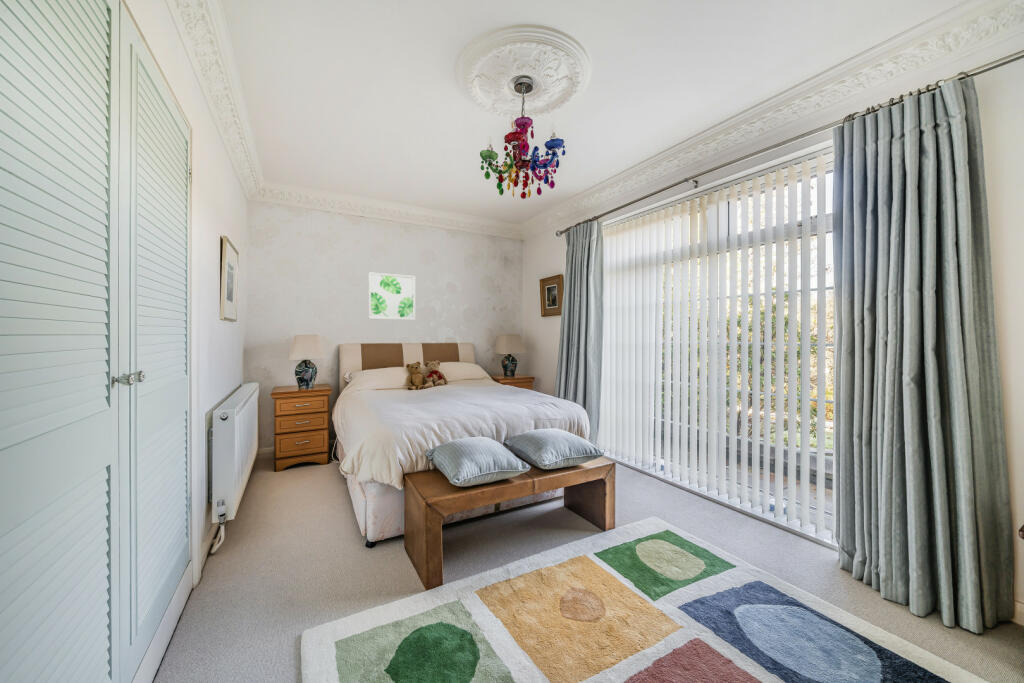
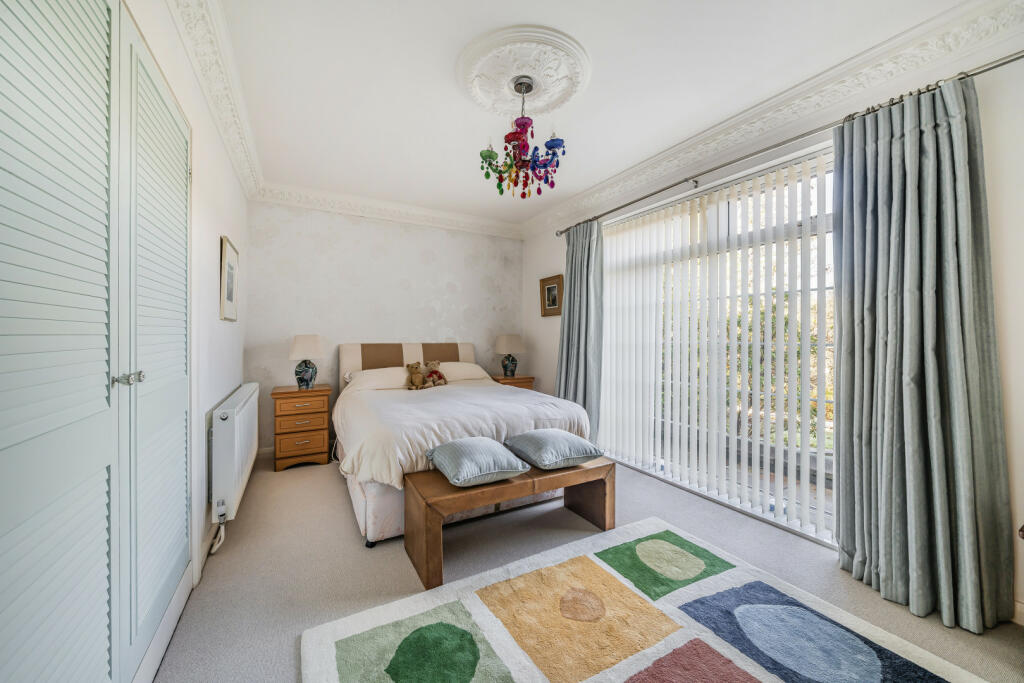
- wall art (392, 296)
